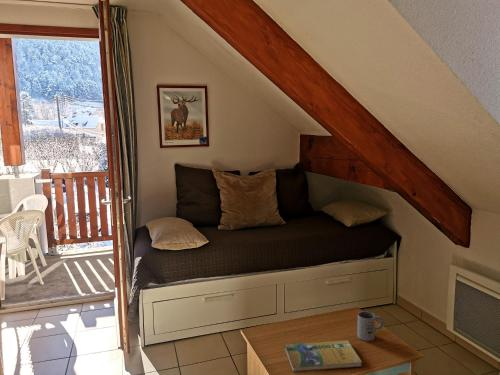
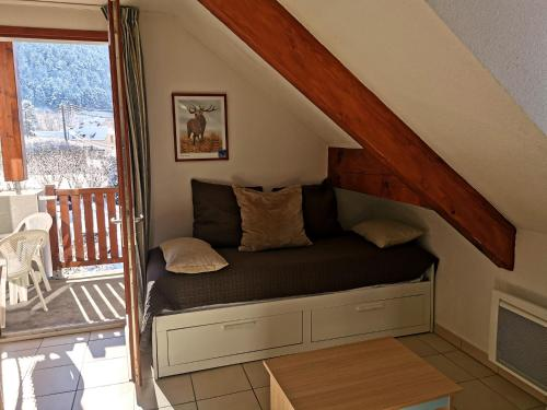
- booklet (321, 354)
- mug (370, 325)
